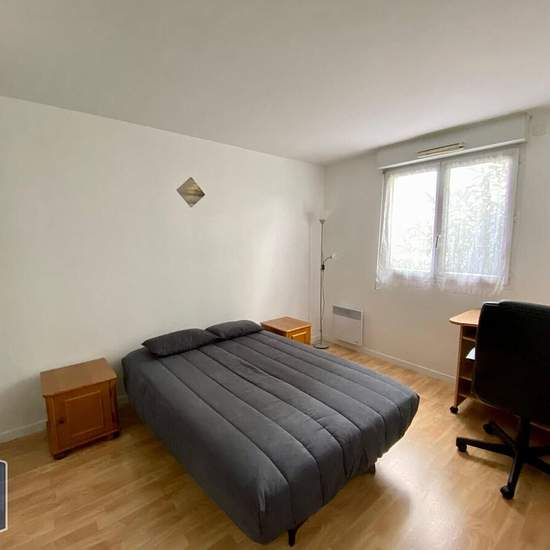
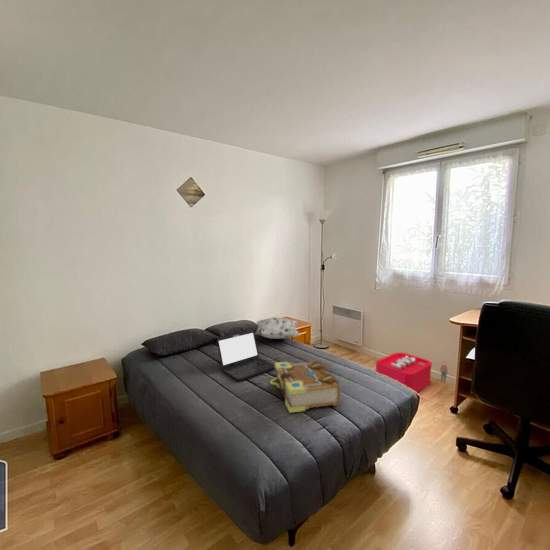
+ laptop (246, 353)
+ storage bin (410, 372)
+ book (300, 383)
+ decorative pillow (276, 328)
